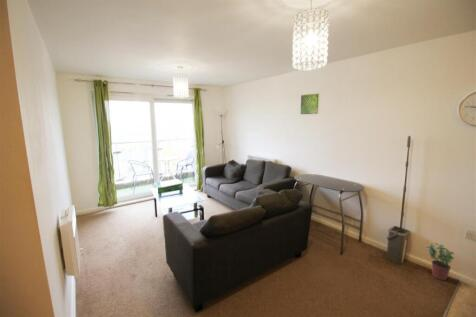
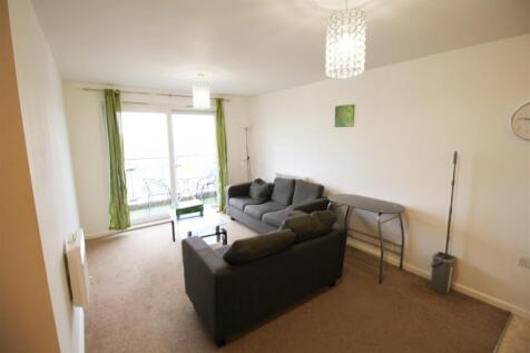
- potted plant (440, 260)
